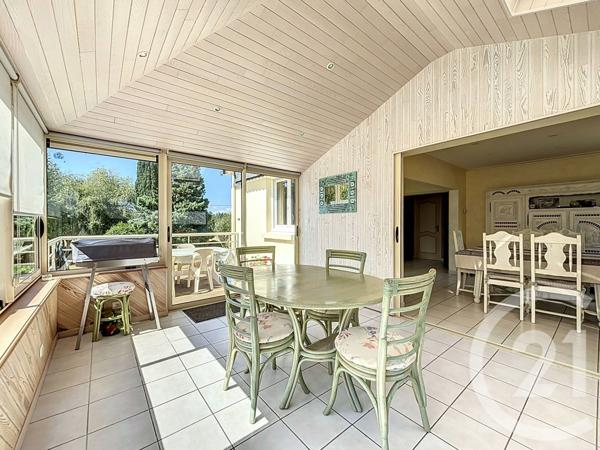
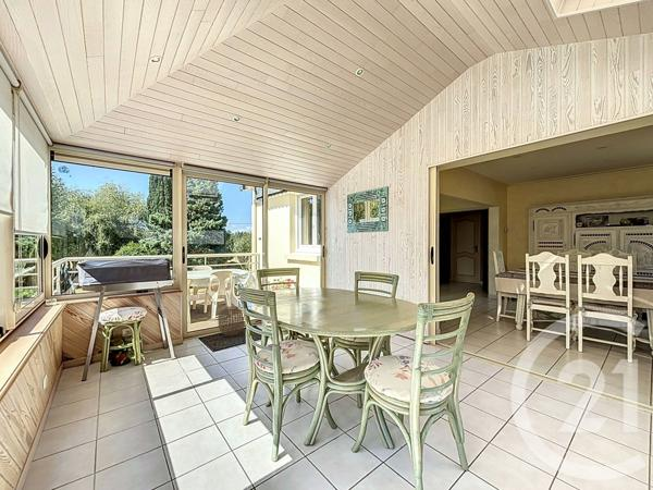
+ woven basket (231, 320)
